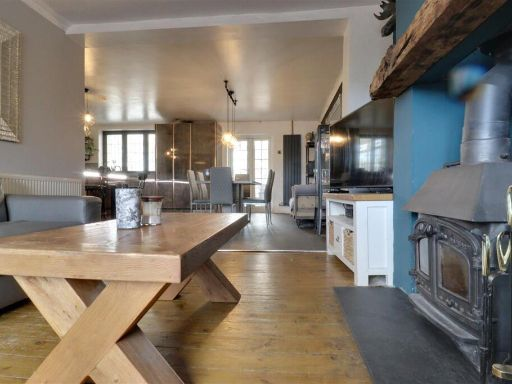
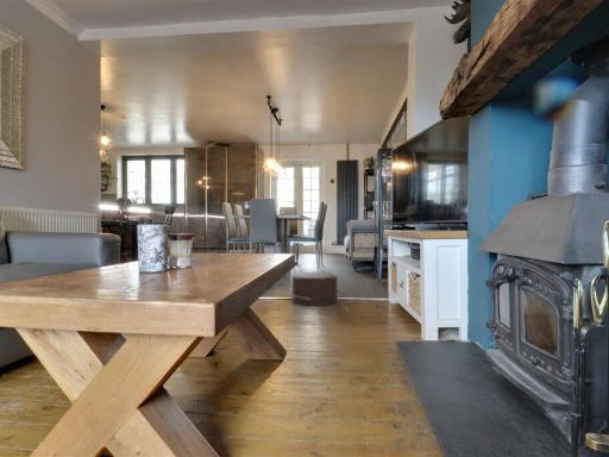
+ pouf (316, 288)
